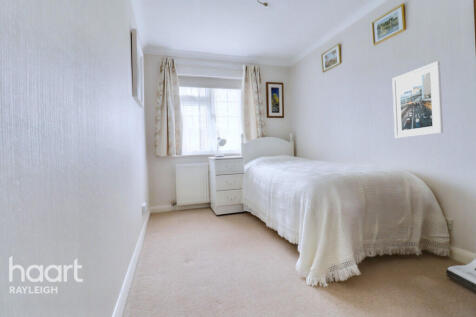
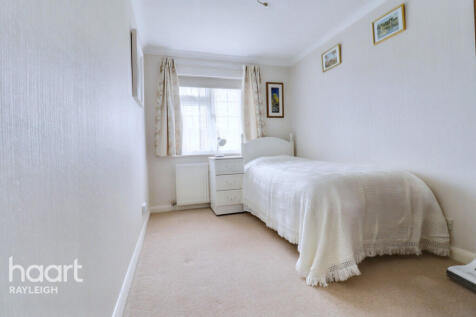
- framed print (415, 103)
